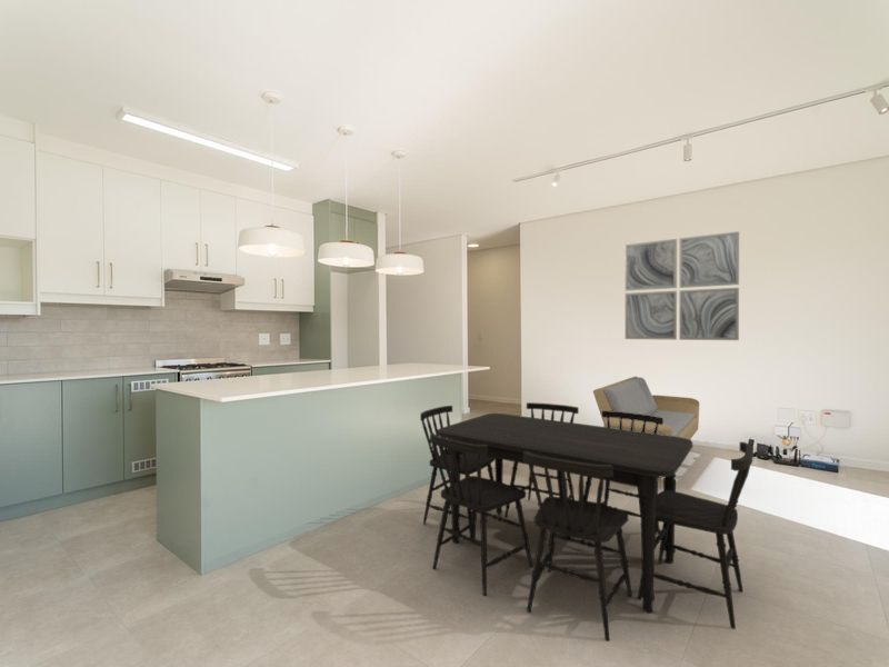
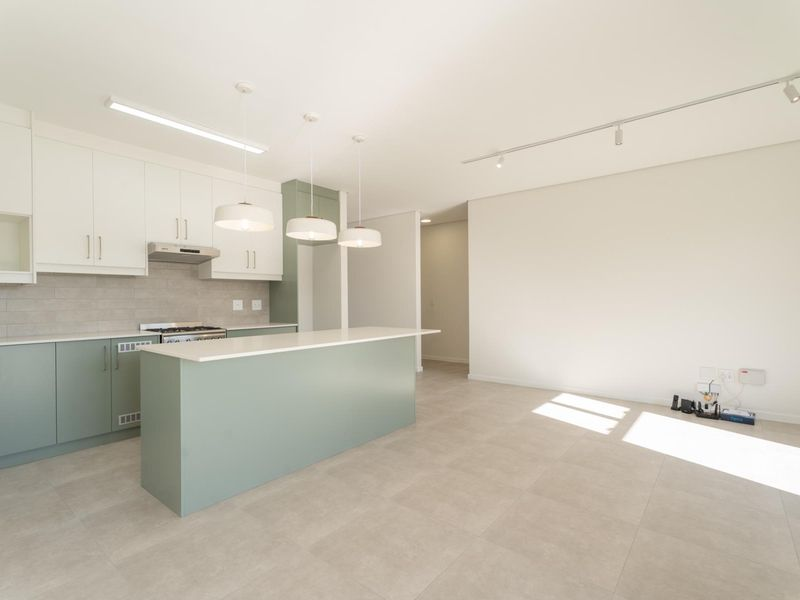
- dining table (558, 487)
- sofa (649, 422)
- wall art (676, 287)
